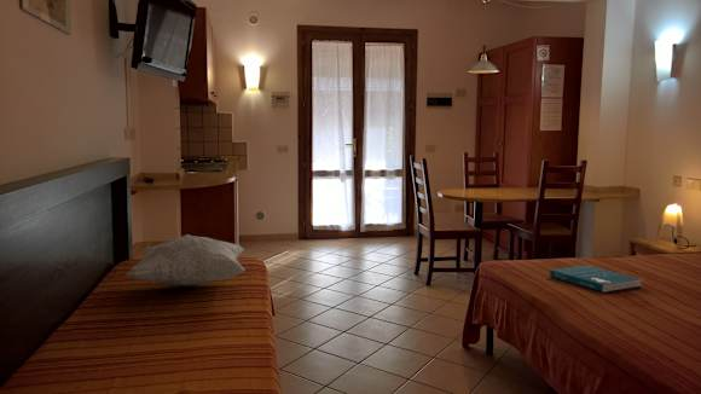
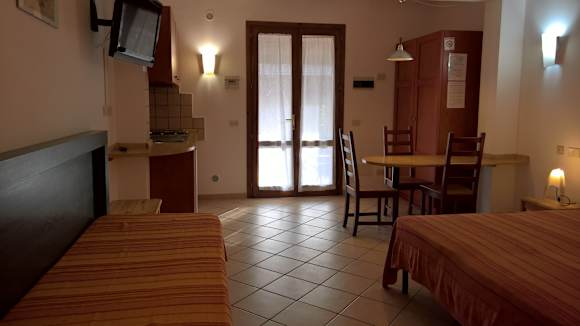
- decorative pillow (191, 260)
- book (593, 277)
